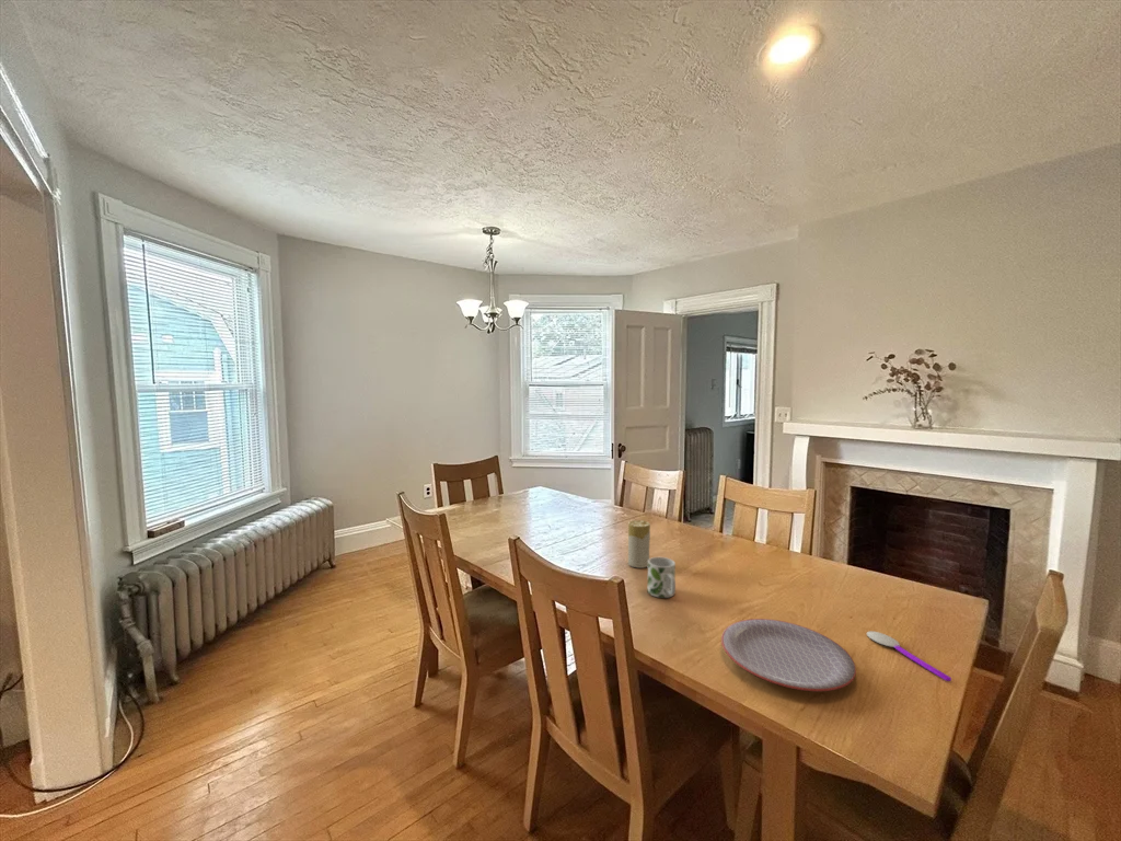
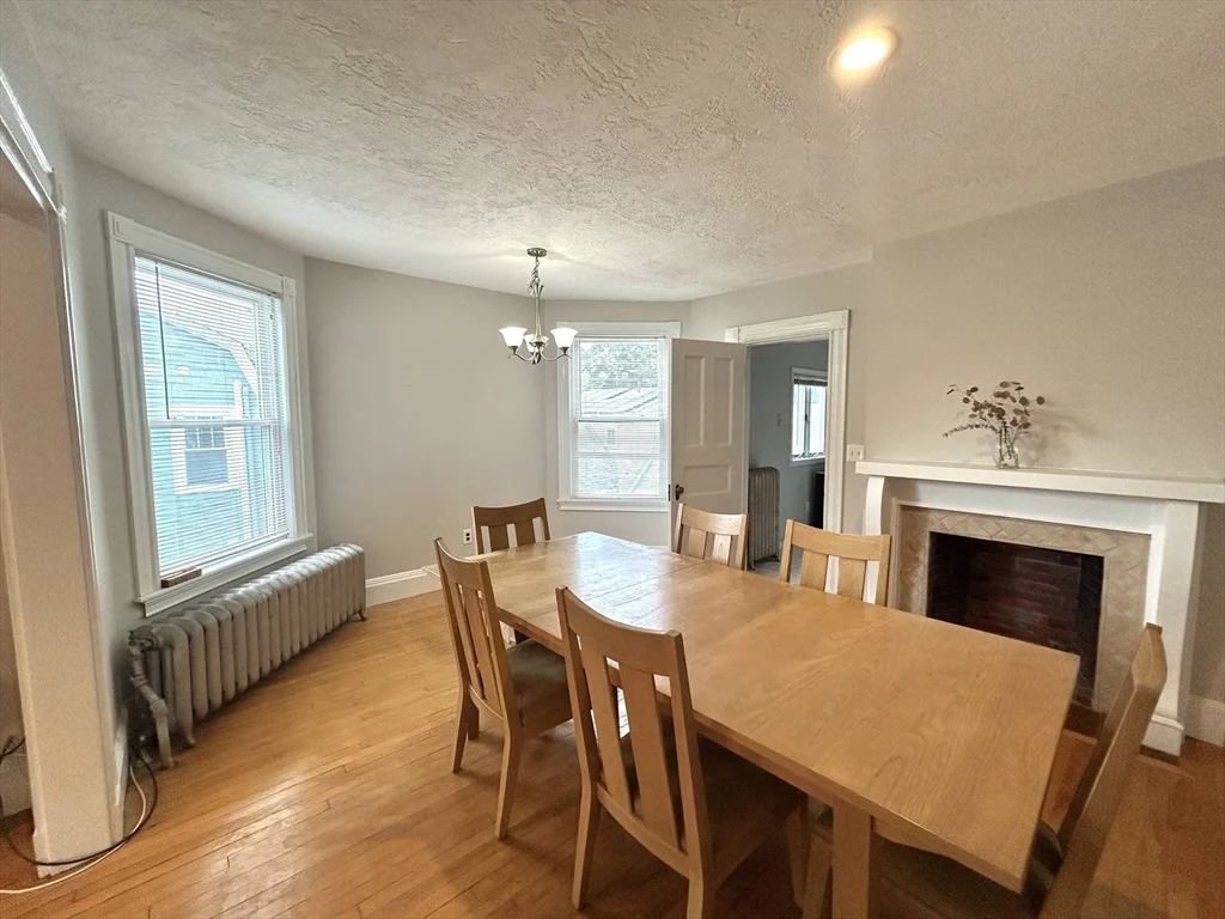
- mug (663, 579)
- plate (784, 654)
- candle (638, 543)
- spoon (905, 652)
